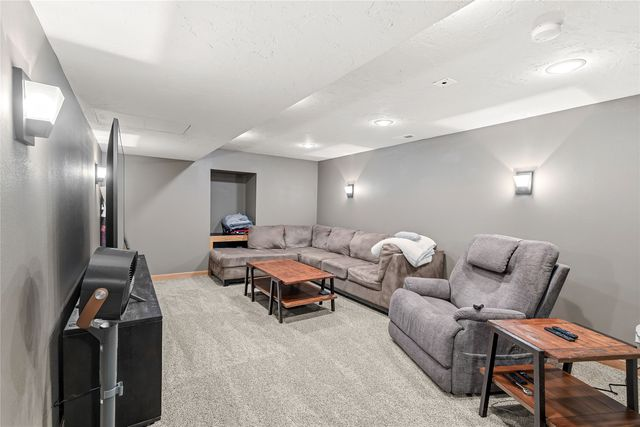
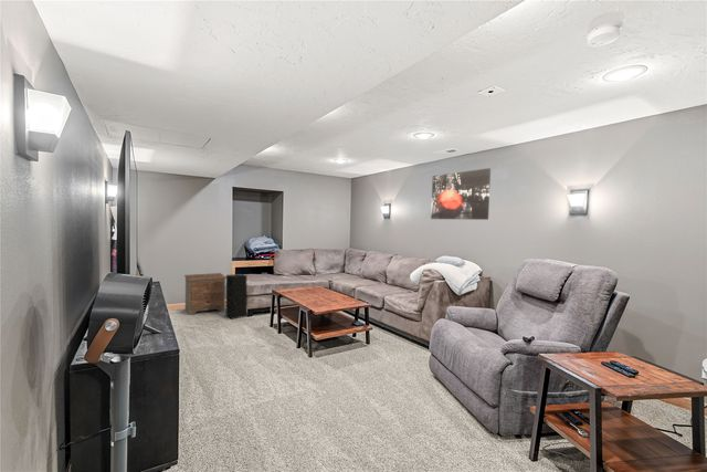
+ nightstand (204, 293)
+ wall art (457, 196)
+ speaker (236, 295)
